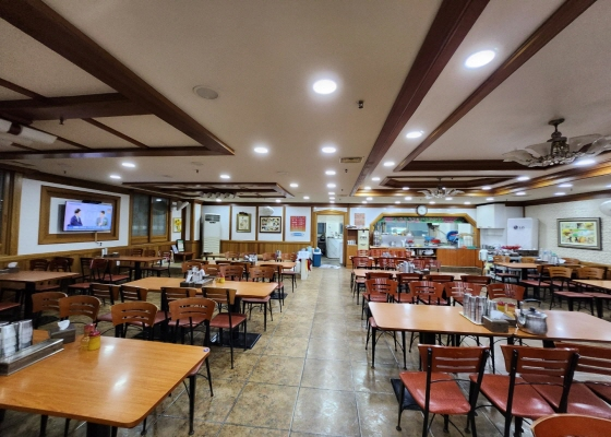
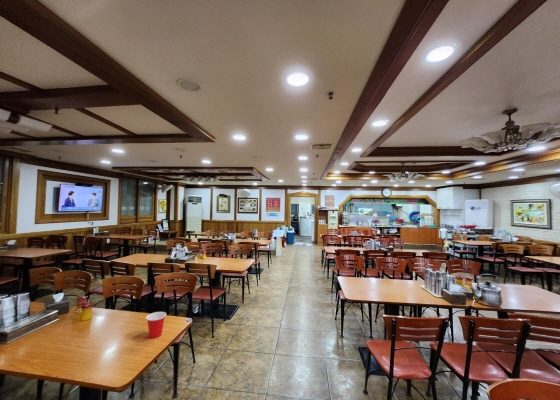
+ cup (155, 325)
